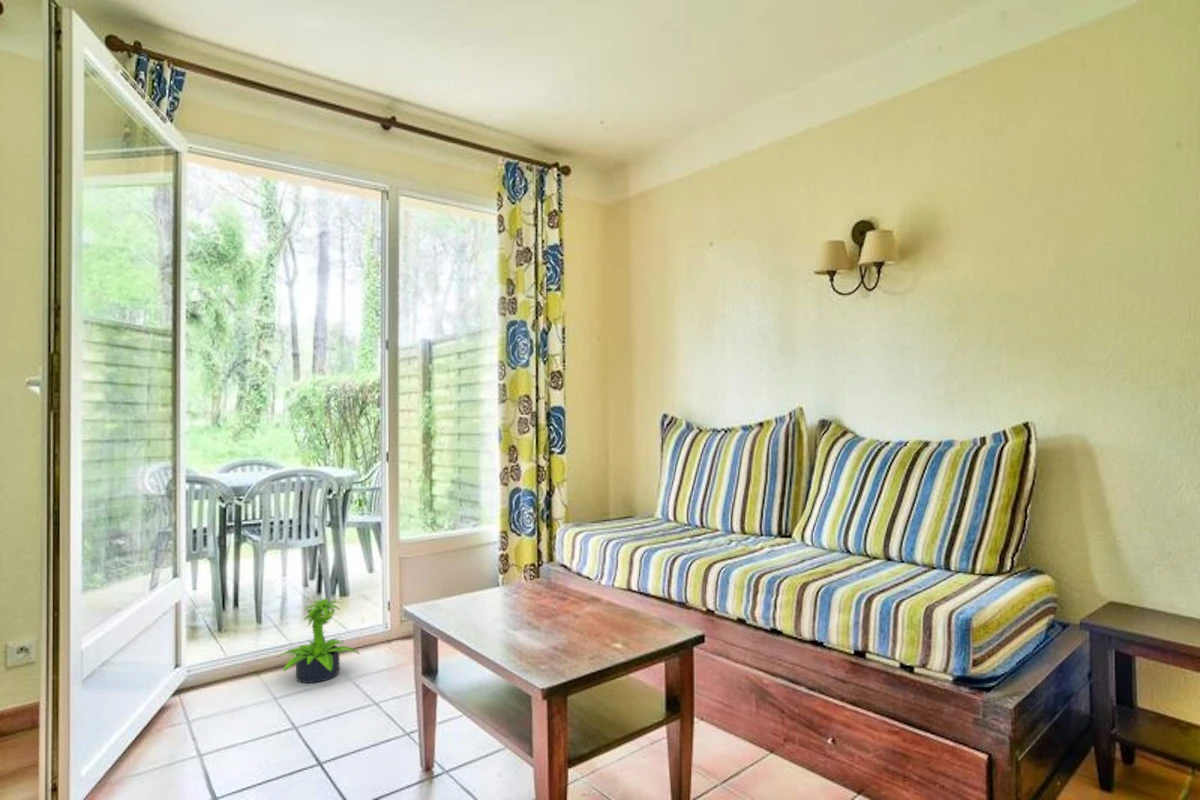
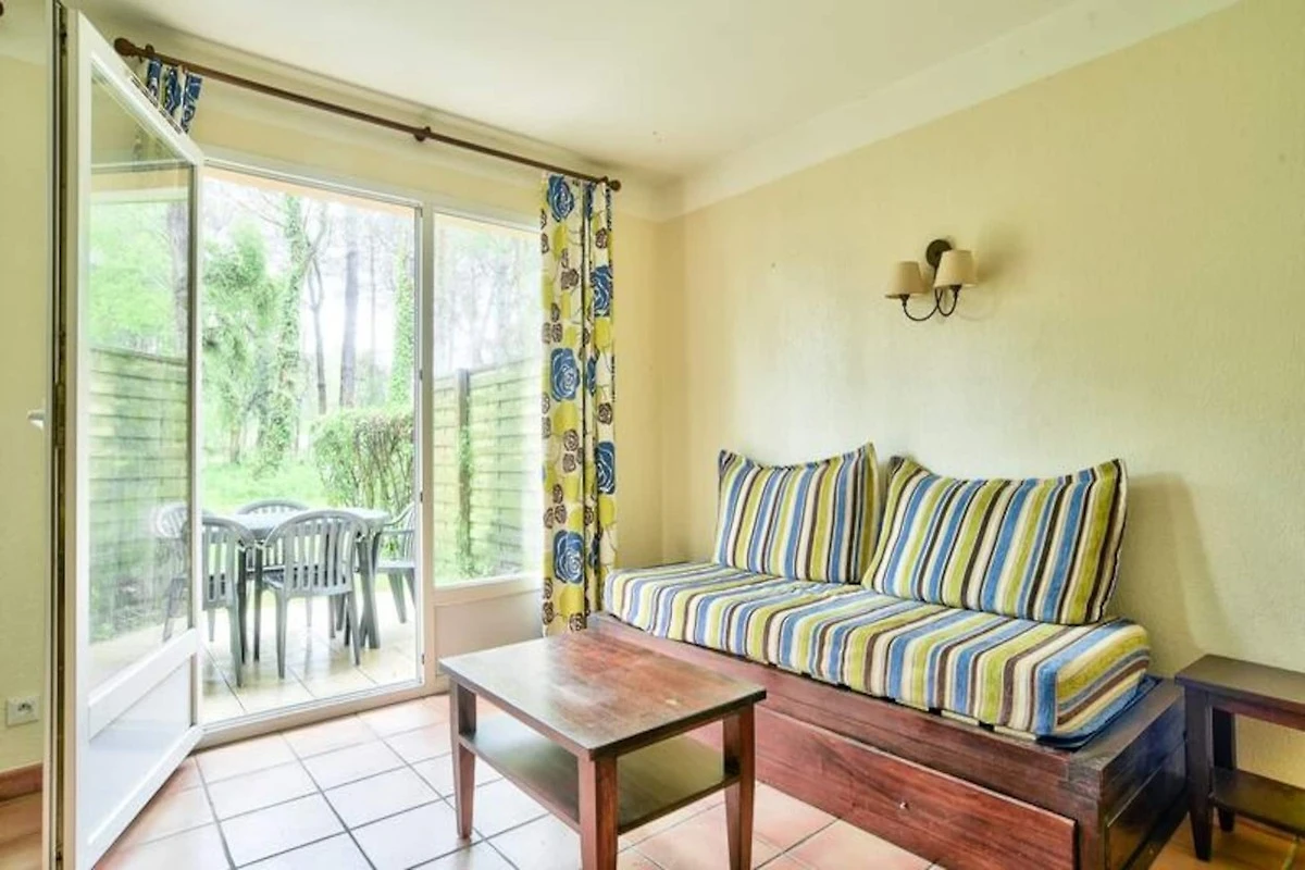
- potted plant (316, 636)
